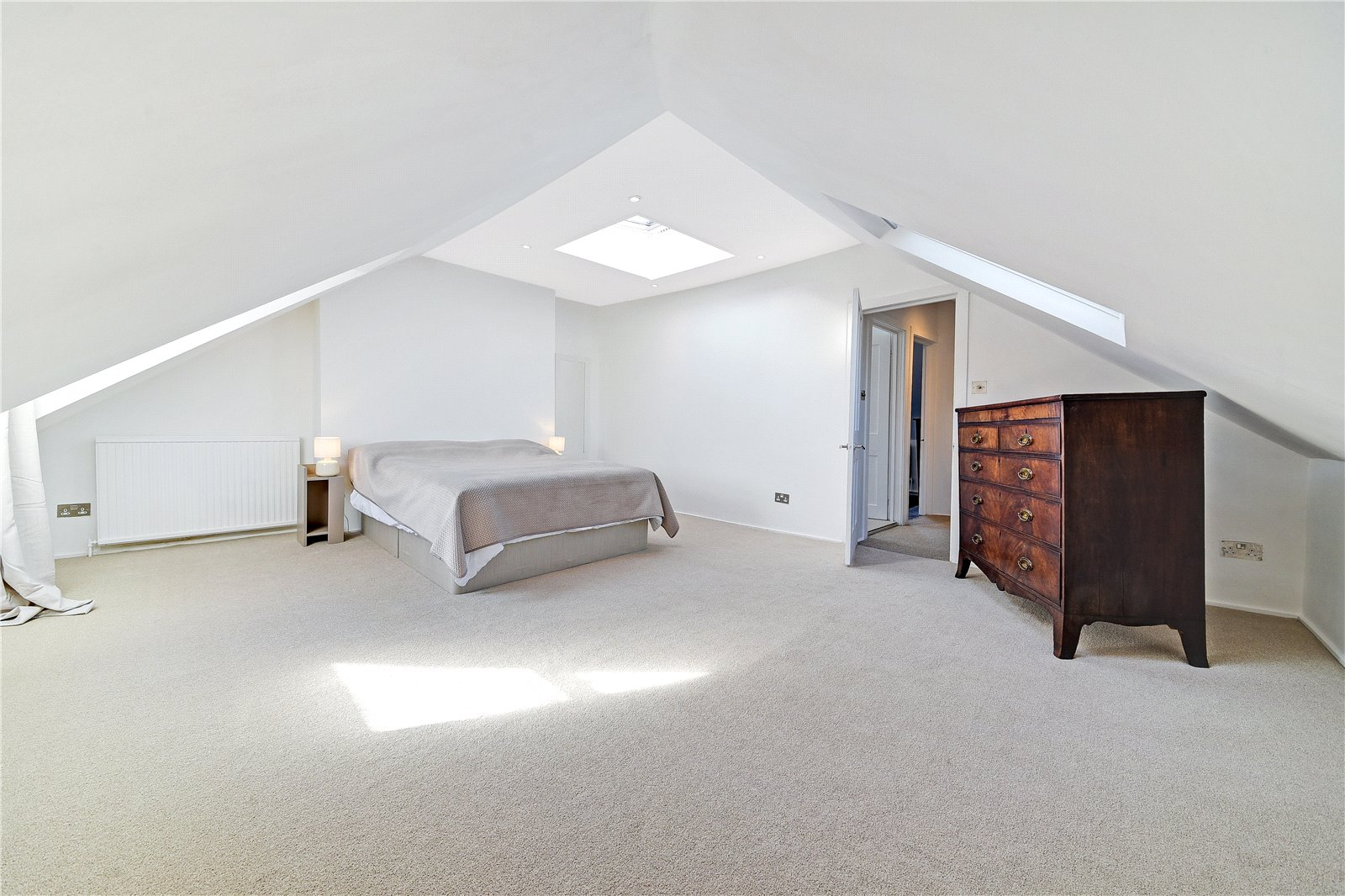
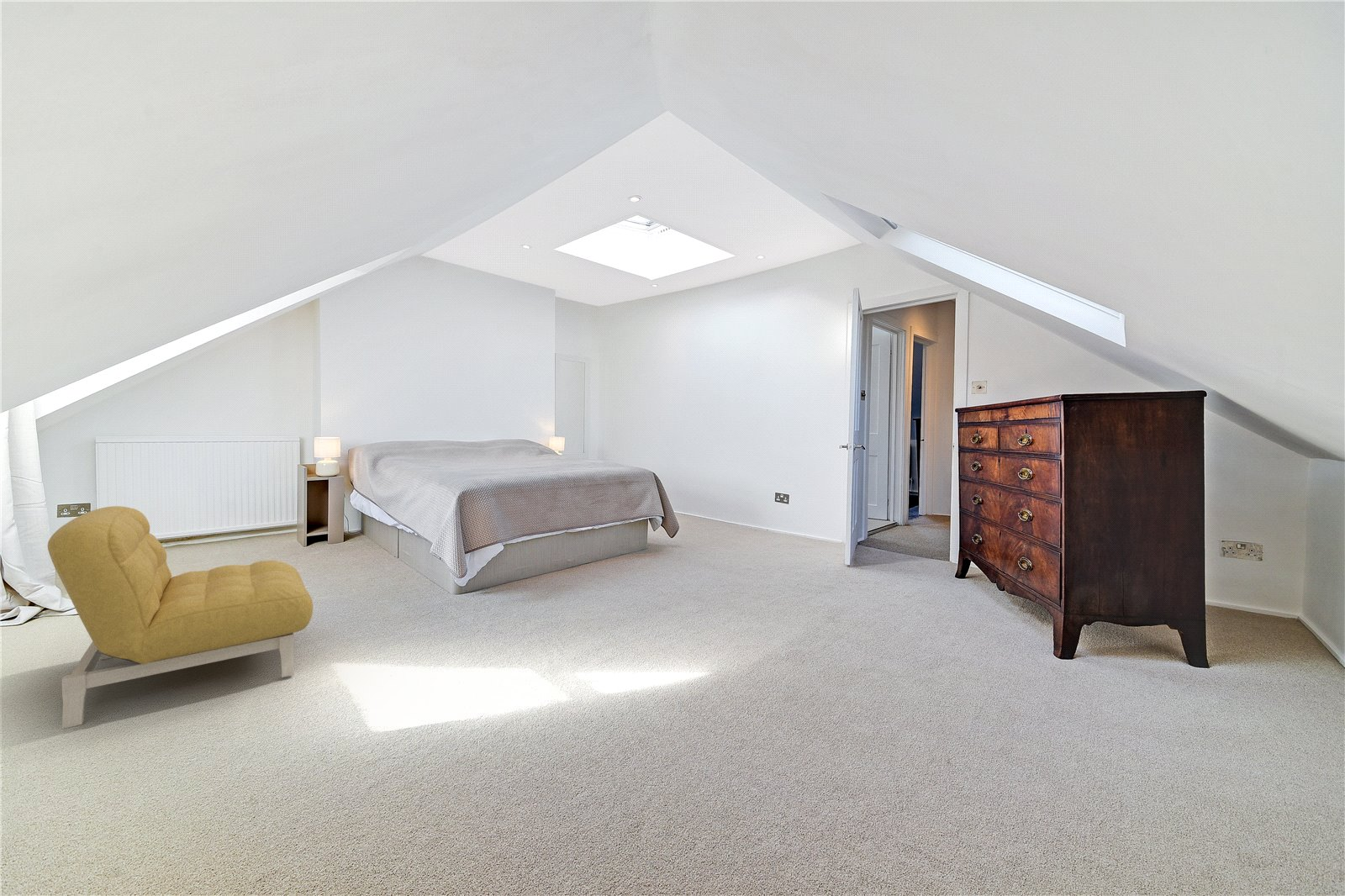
+ armchair (198, 586)
